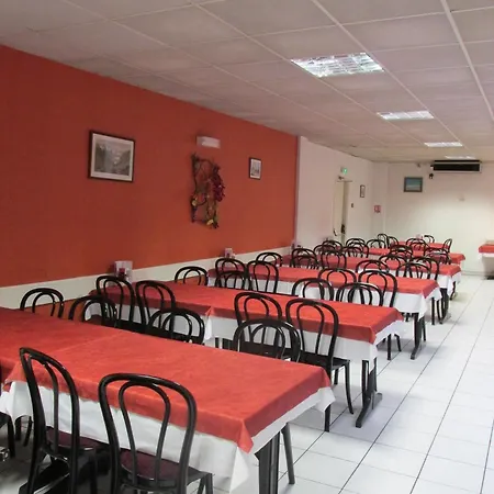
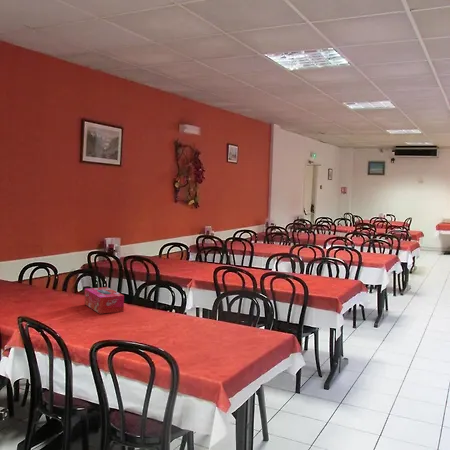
+ tissue box (103, 299)
